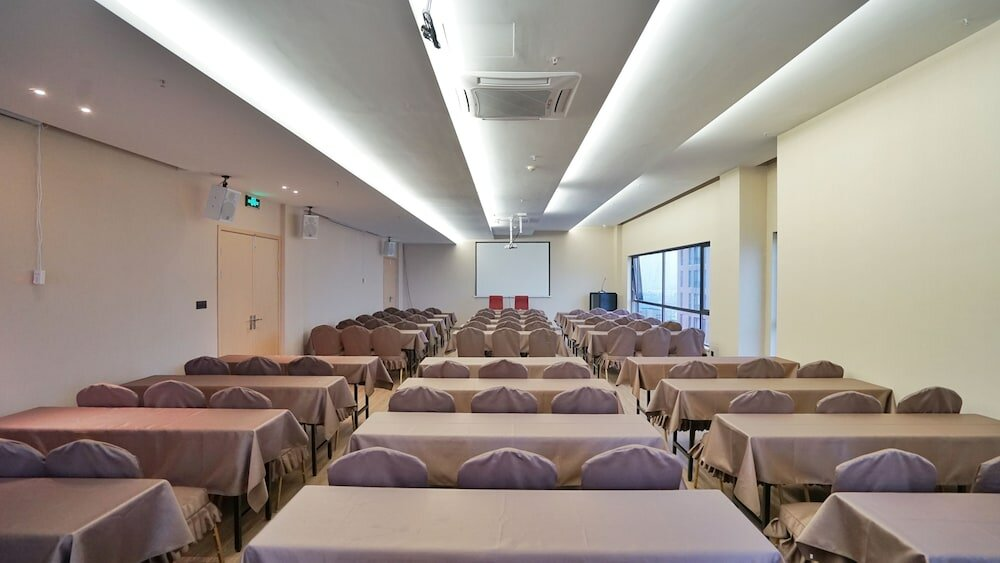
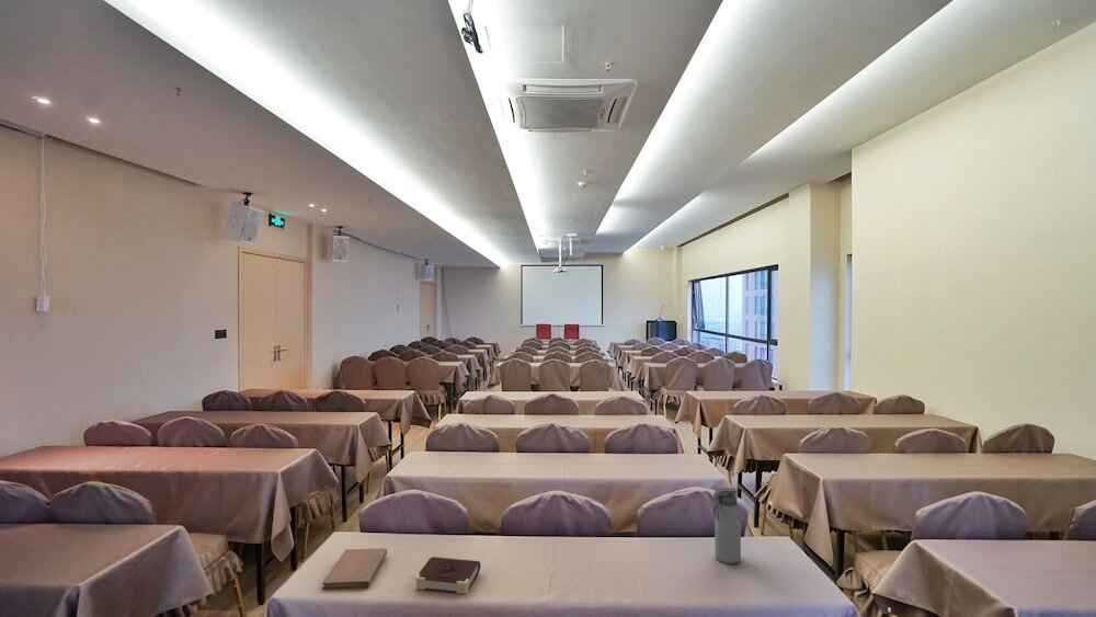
+ notebook (356, 567)
+ water bottle (727, 524)
+ book (448, 573)
